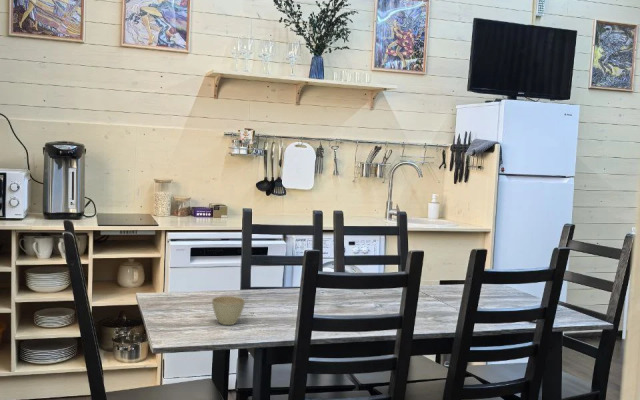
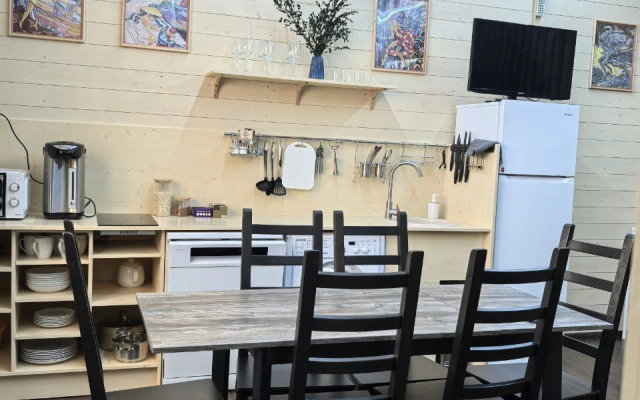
- flower pot (228, 311)
